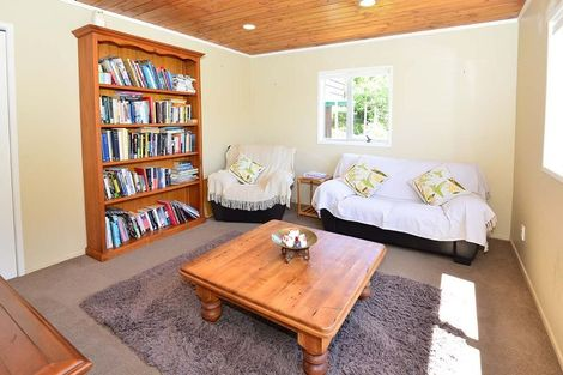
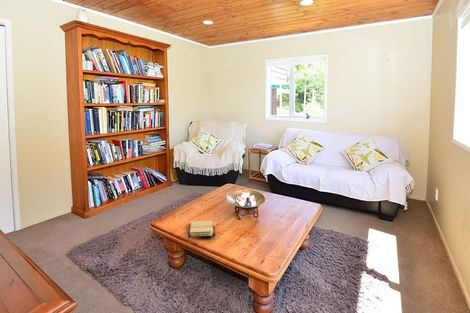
+ book (202, 227)
